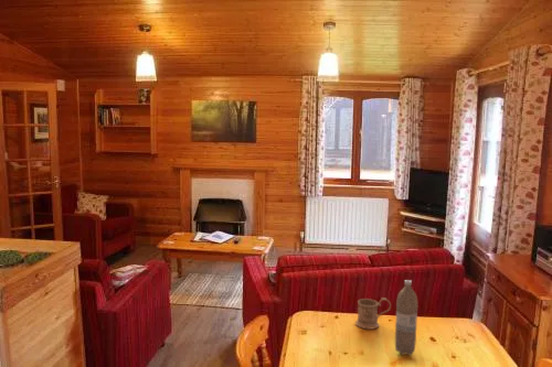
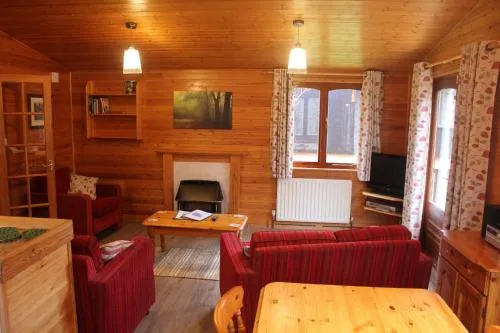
- mug (373, 311)
- water bottle (406, 316)
